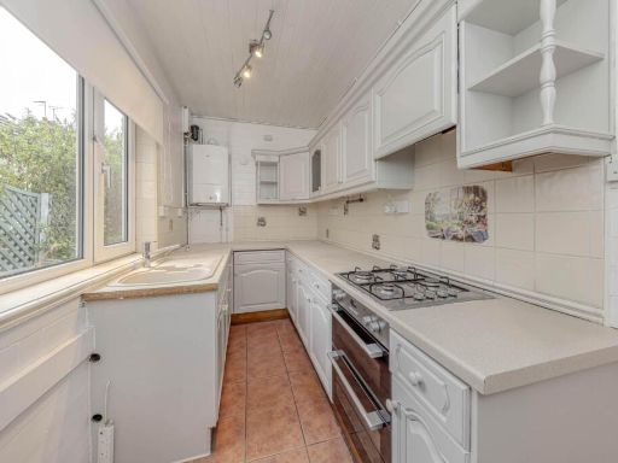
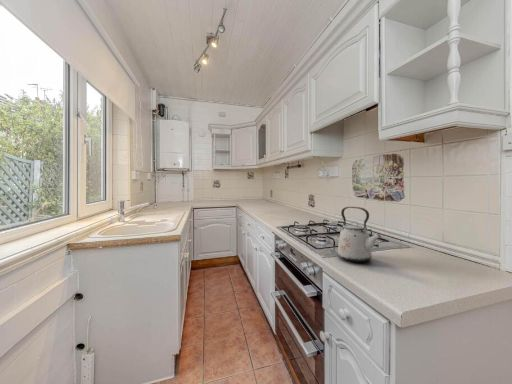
+ kettle (359, 234)
